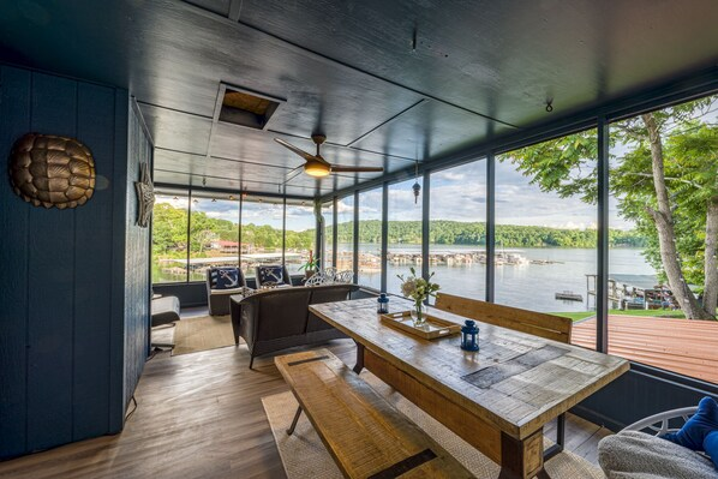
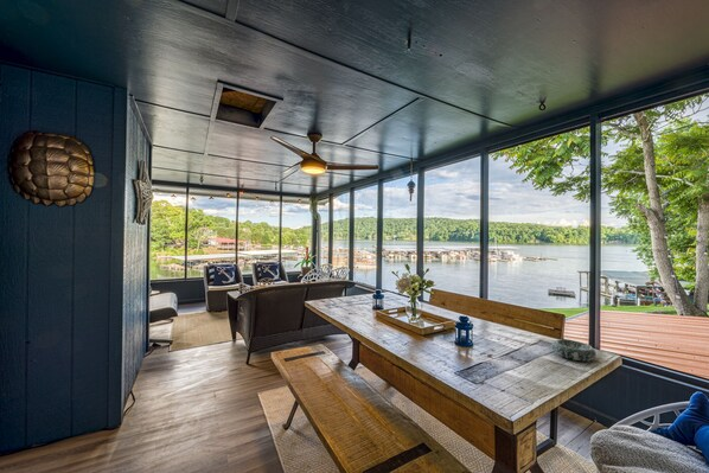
+ decorative bowl (573, 350)
